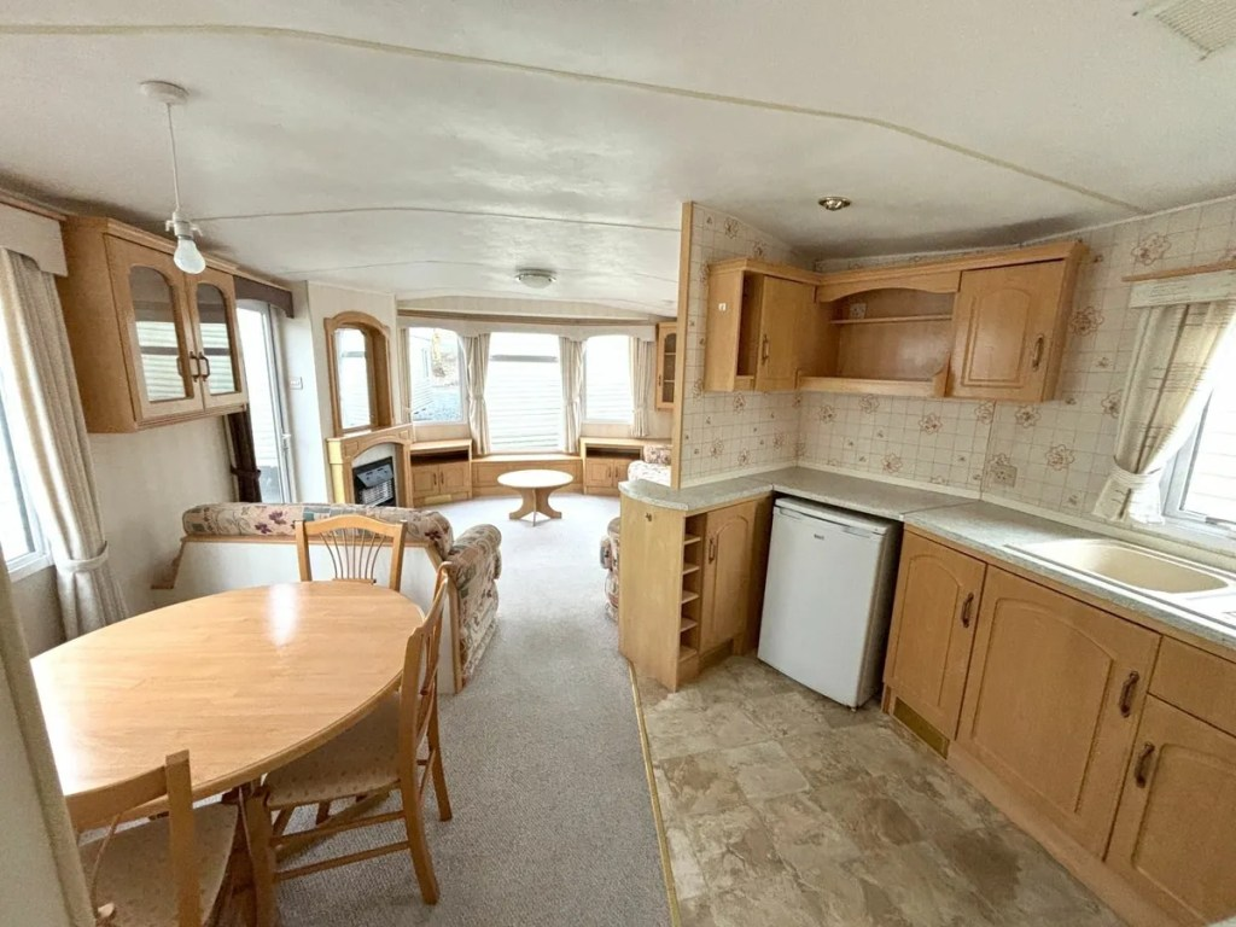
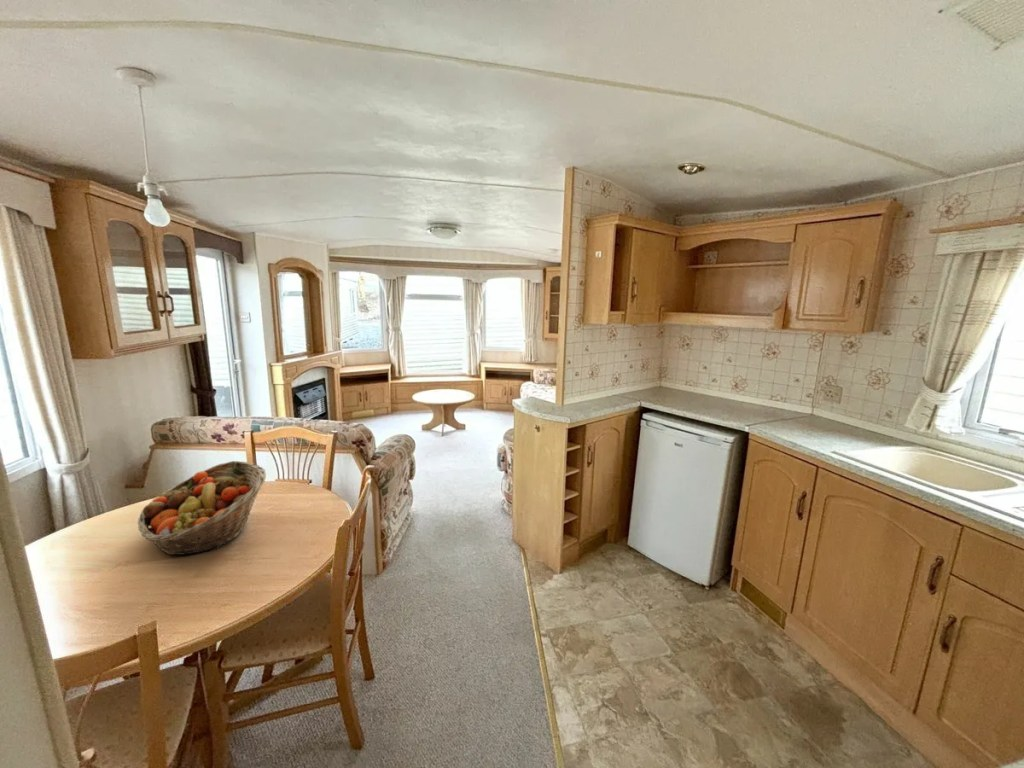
+ fruit basket (206, 504)
